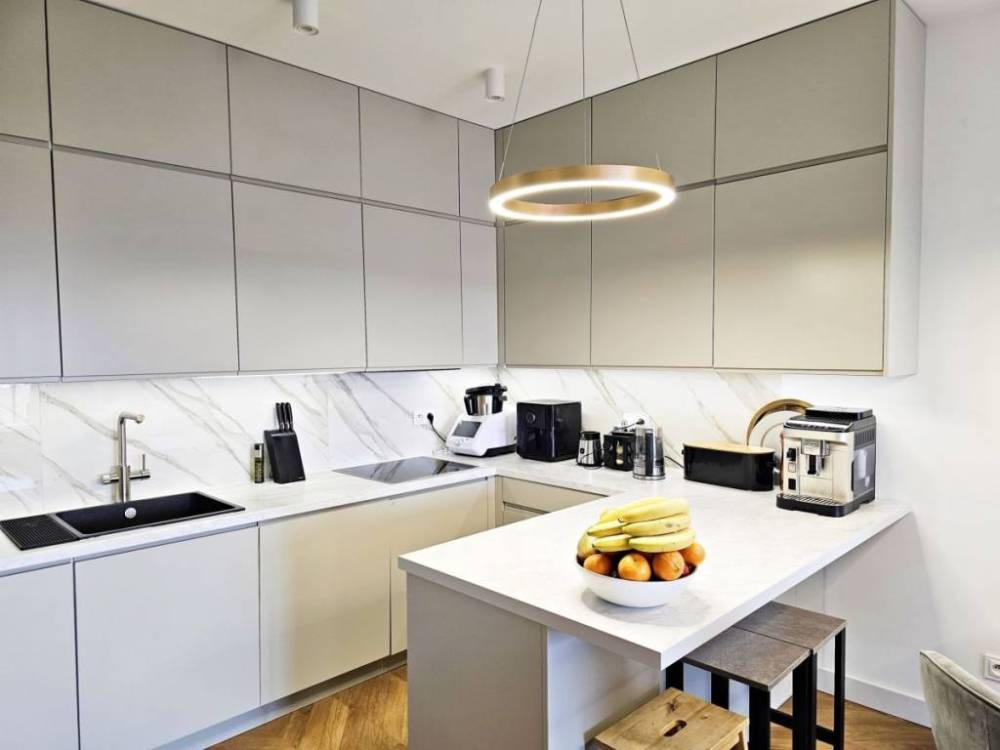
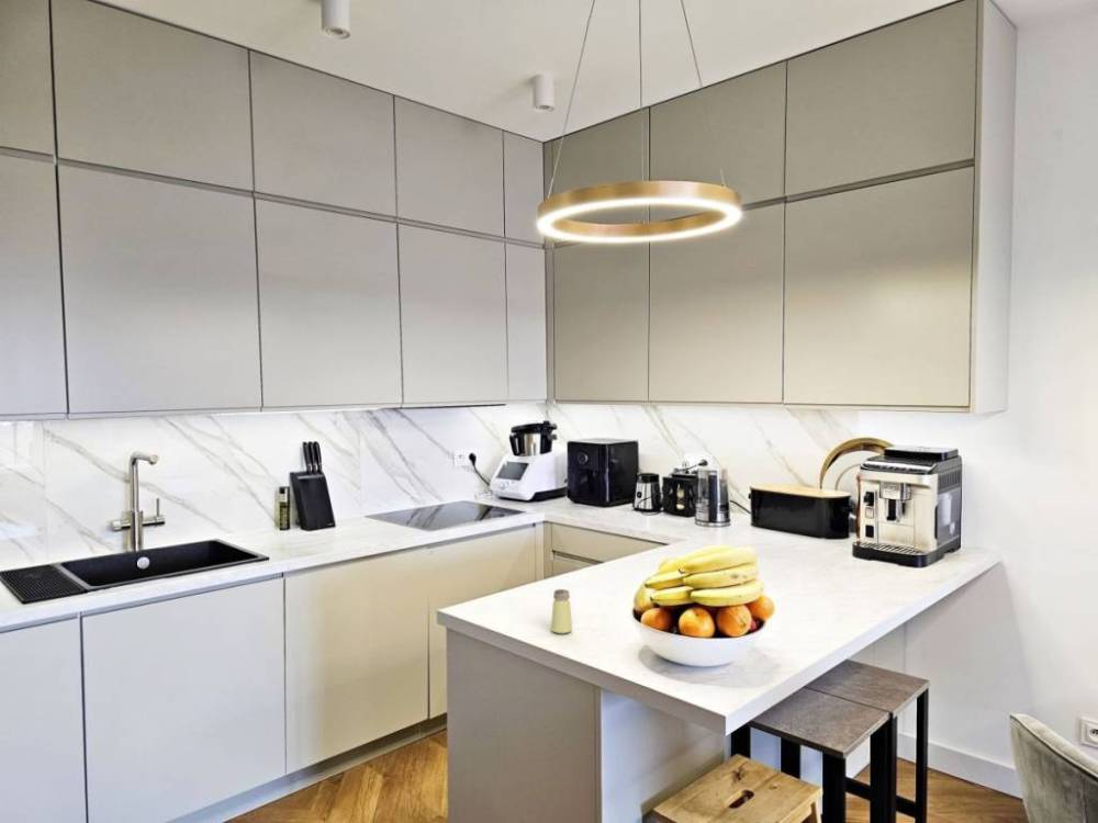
+ saltshaker (561, 610)
